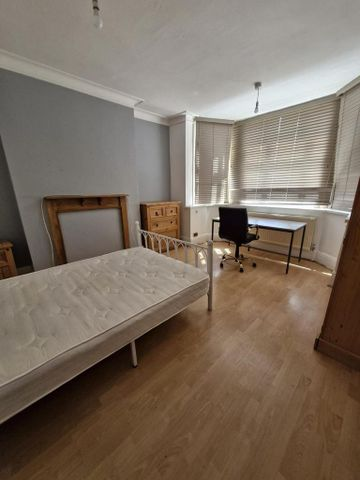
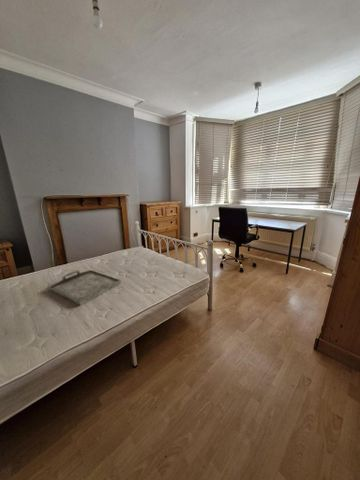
+ serving tray (86, 282)
